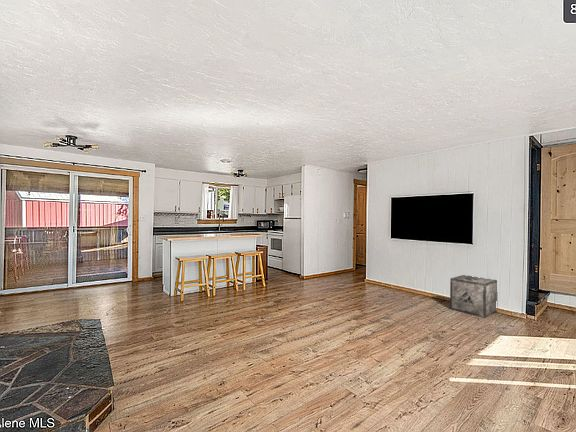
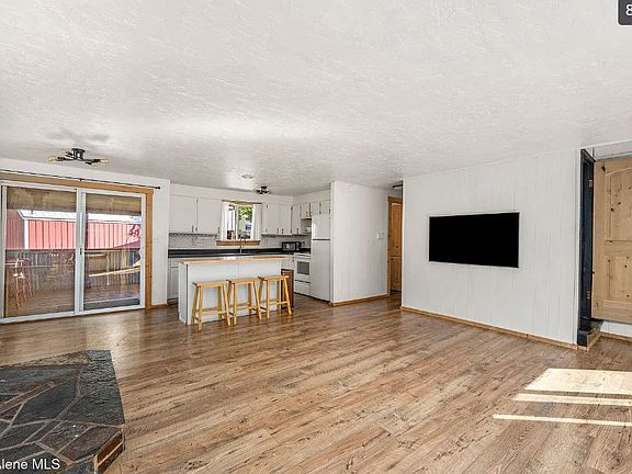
- storage crate (473, 294)
